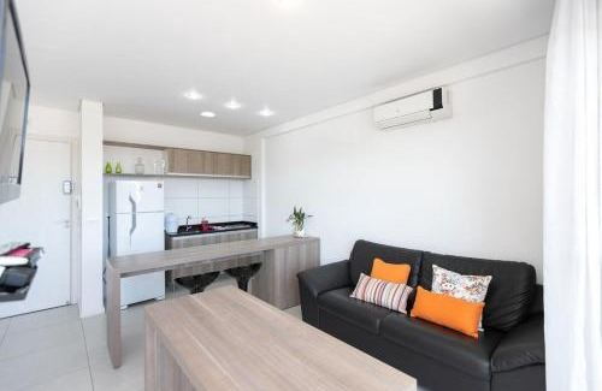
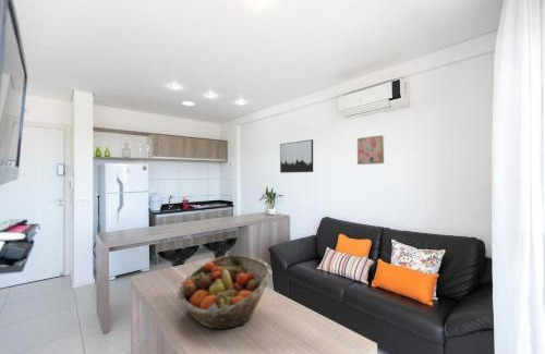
+ wall art (295, 157)
+ fruit basket (225, 286)
+ wall art (370, 150)
